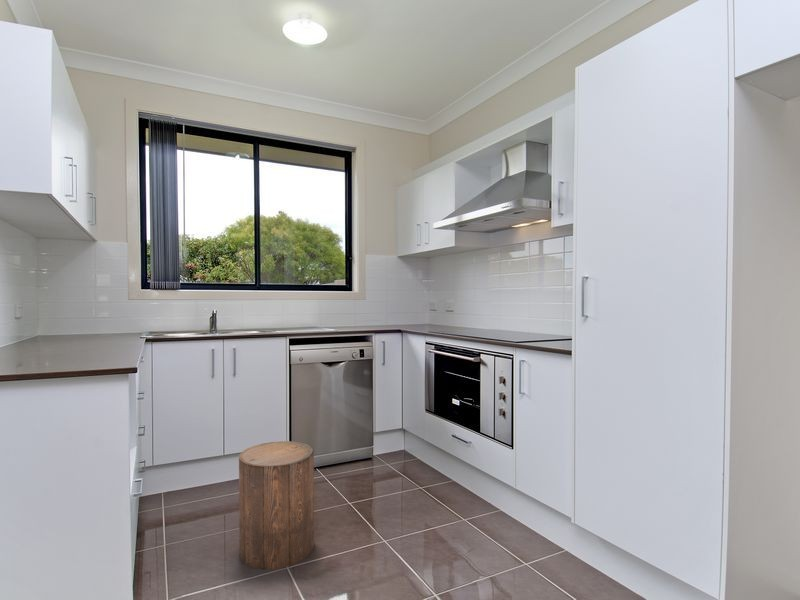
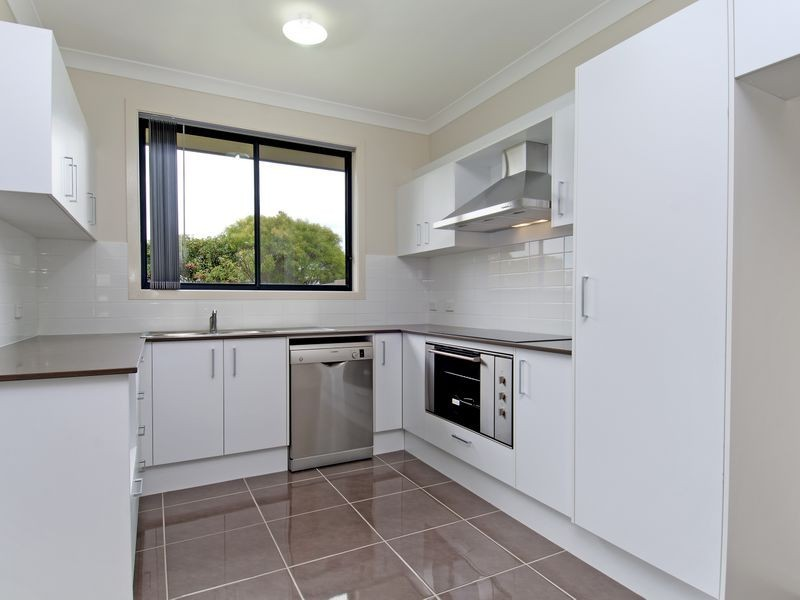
- stool (277, 500)
